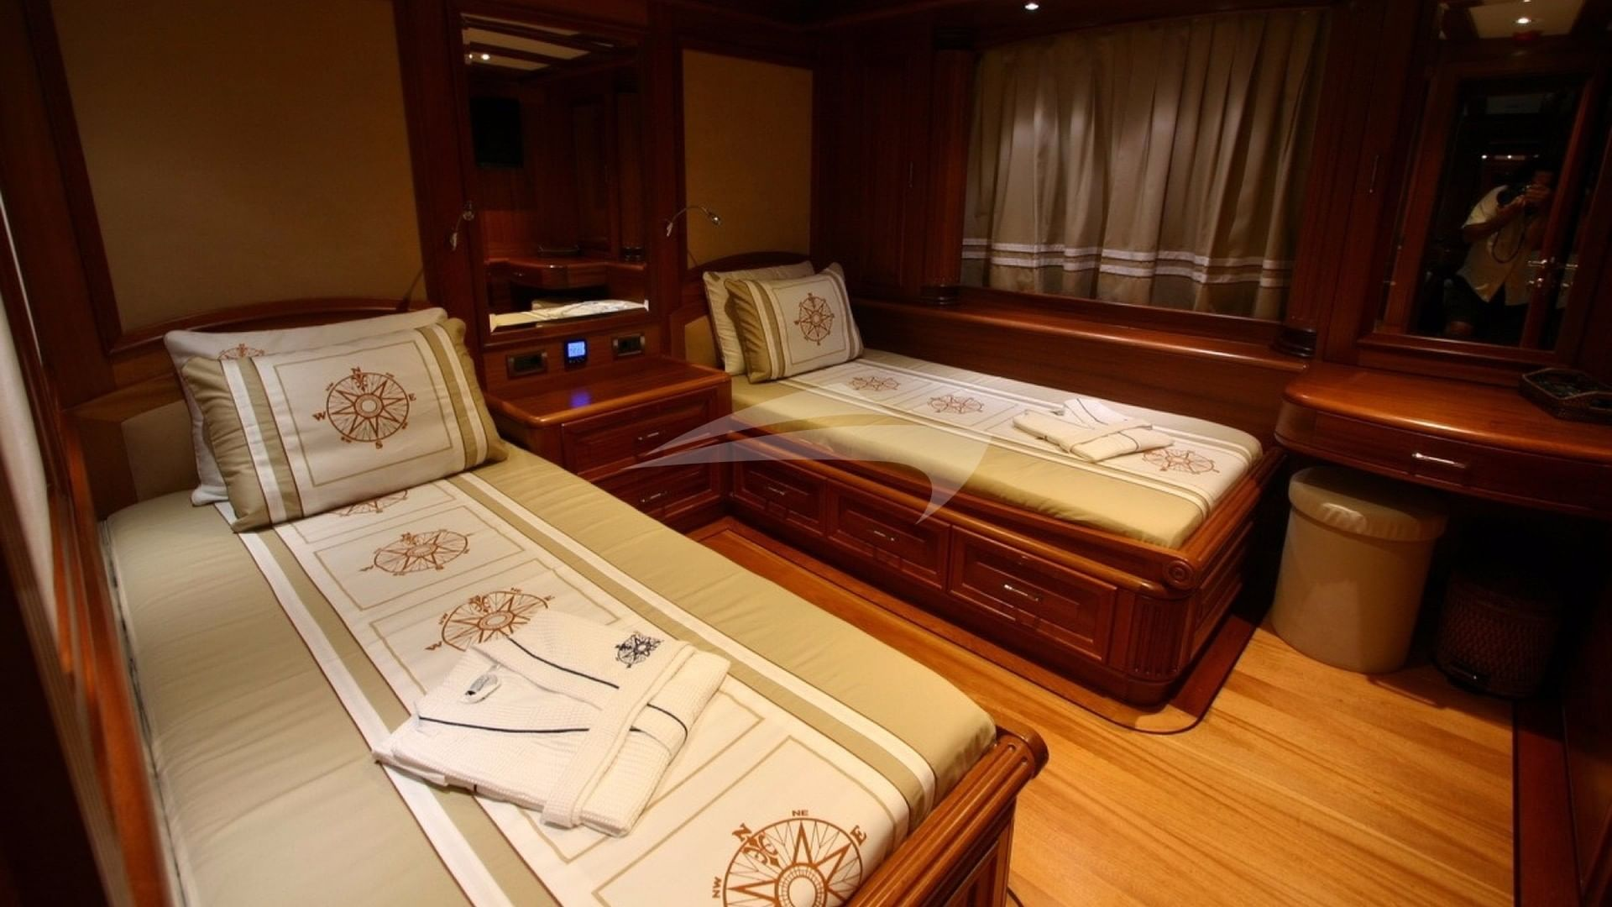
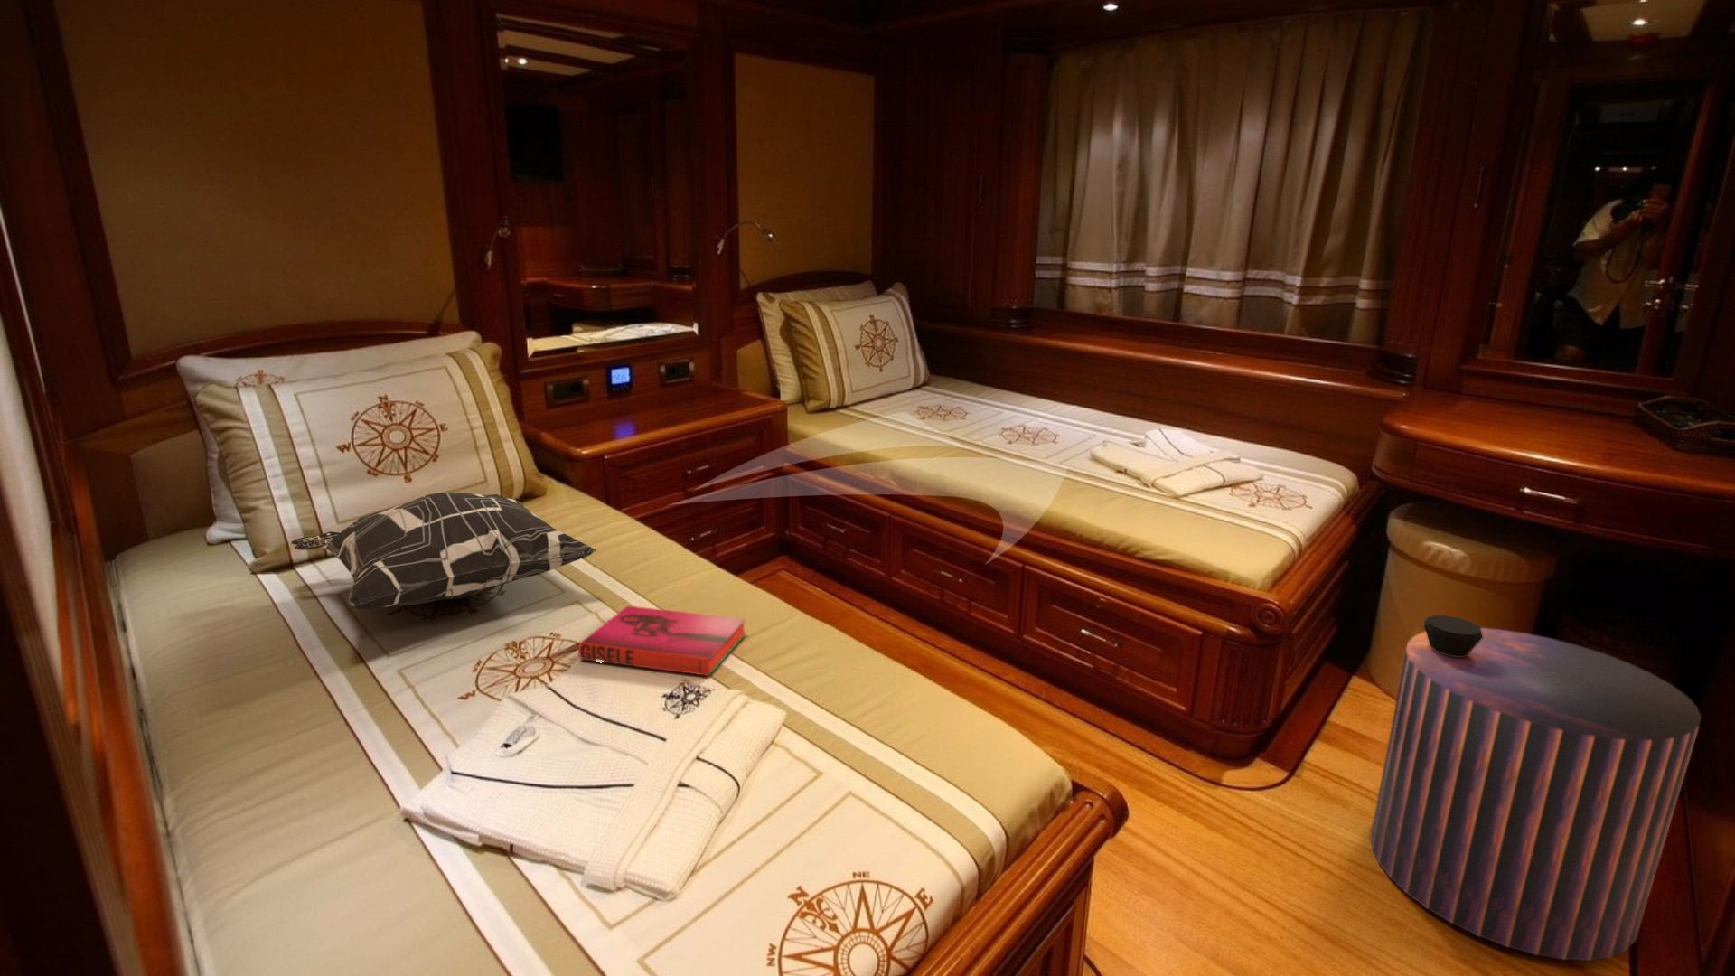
+ stool (1517, 778)
+ decorative pillow (442, 545)
+ hardback book (665, 638)
+ perfume bottle (1454, 622)
